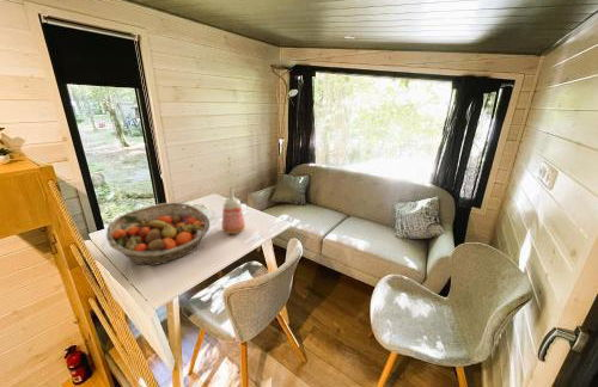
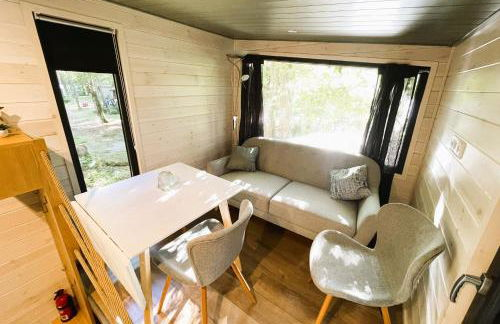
- vase (232, 209)
- fruit basket (163, 232)
